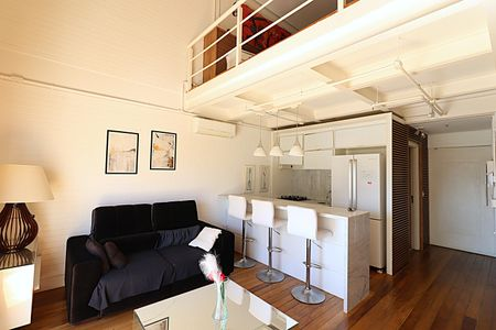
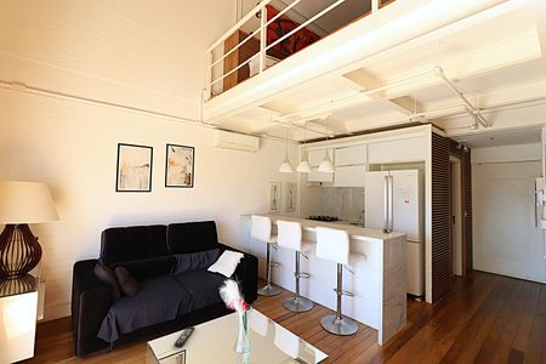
+ remote control (184, 336)
